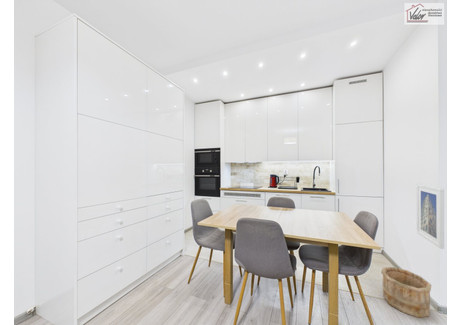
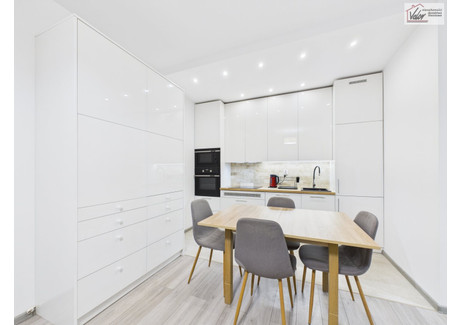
- wooden bucket (405, 290)
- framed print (428, 213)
